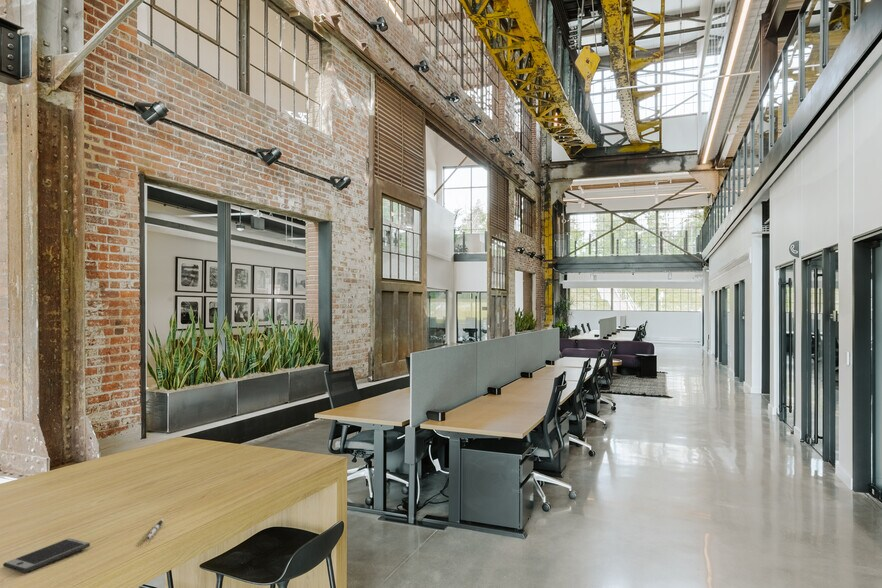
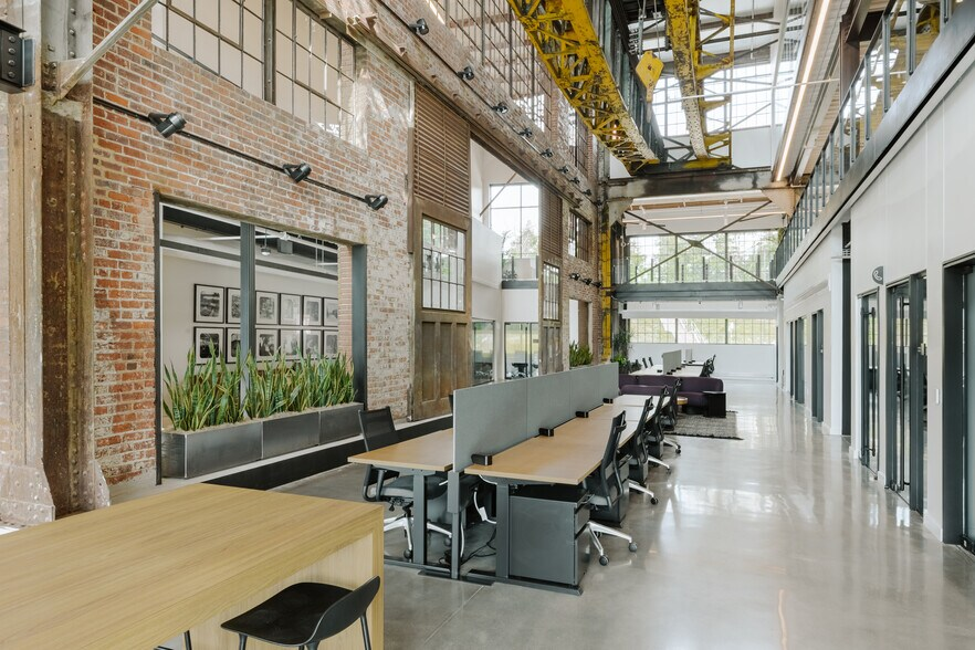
- pen (155, 528)
- smartphone (48, 554)
